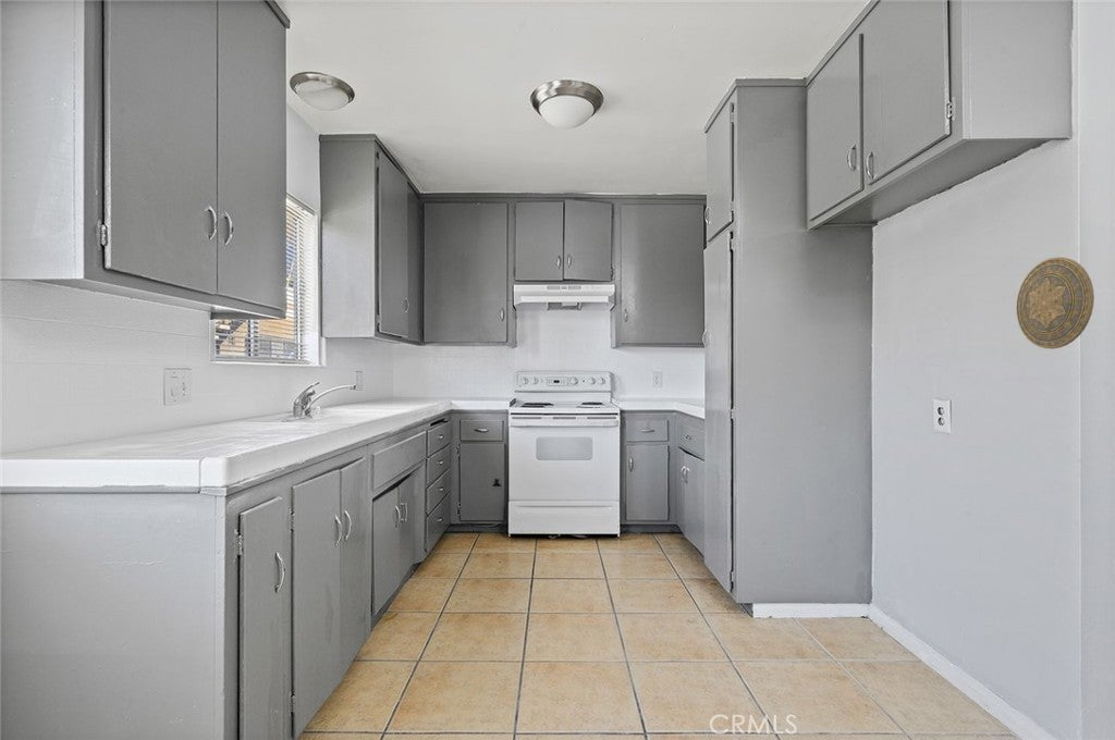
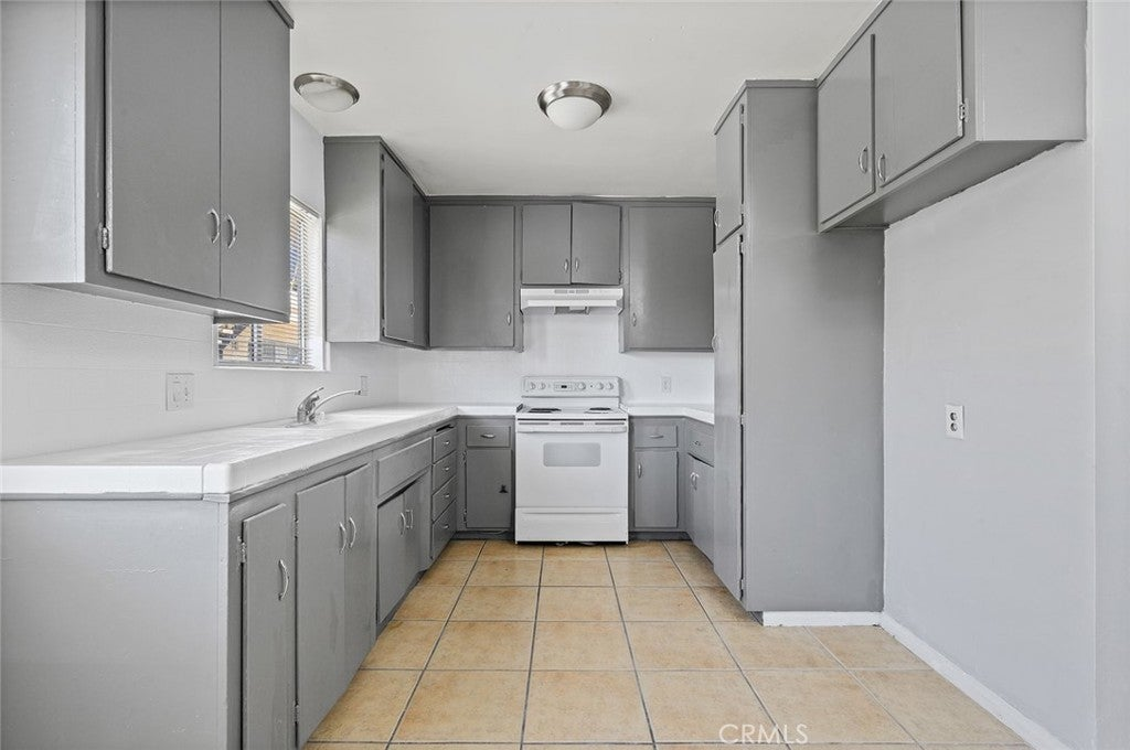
- decorative plate (1047, 303)
